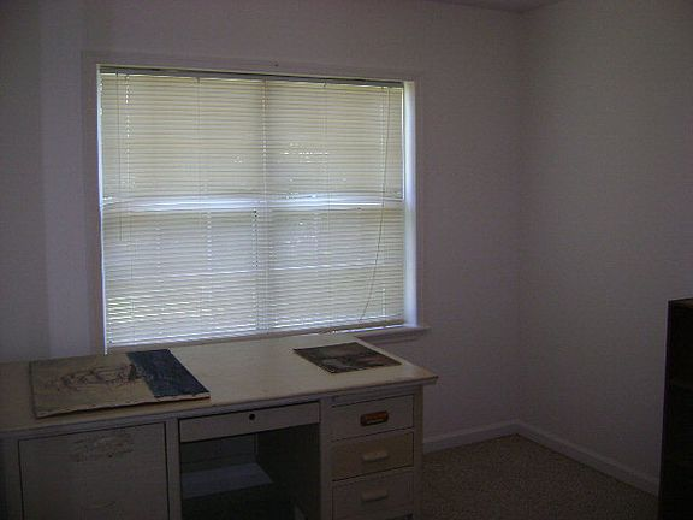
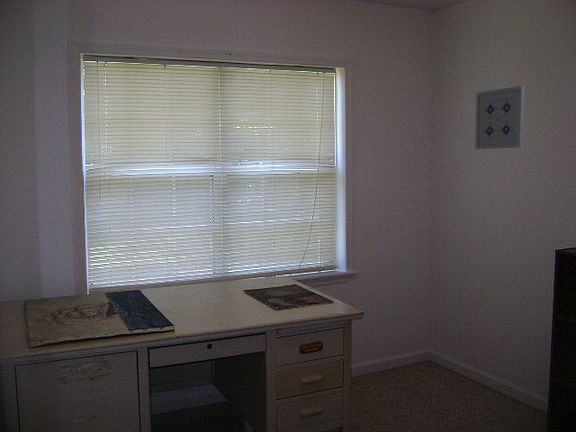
+ wall art (498, 119)
